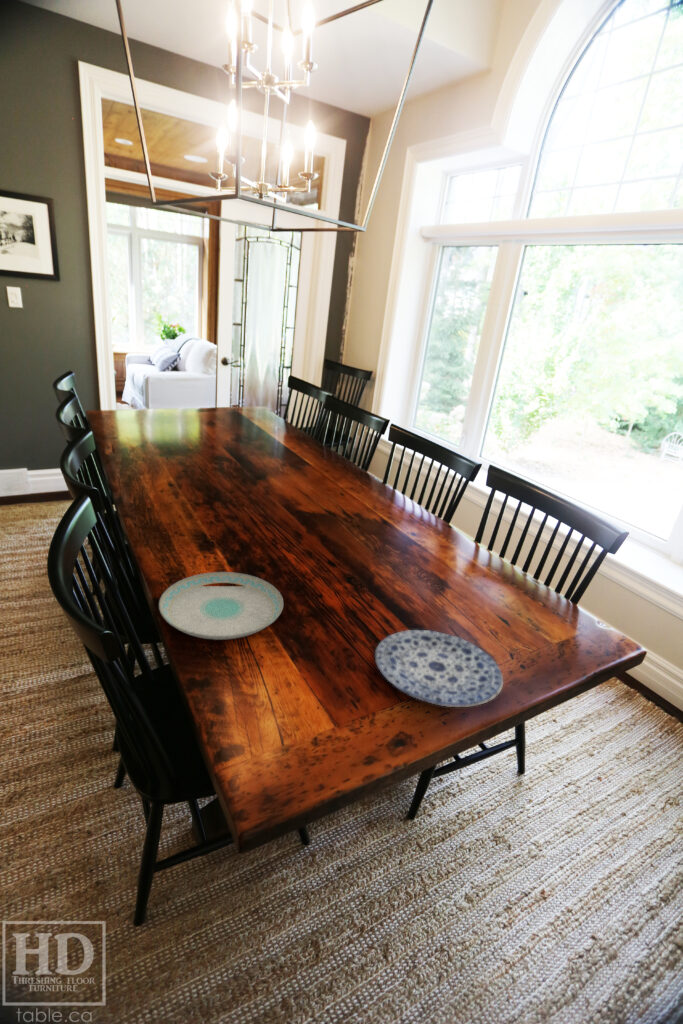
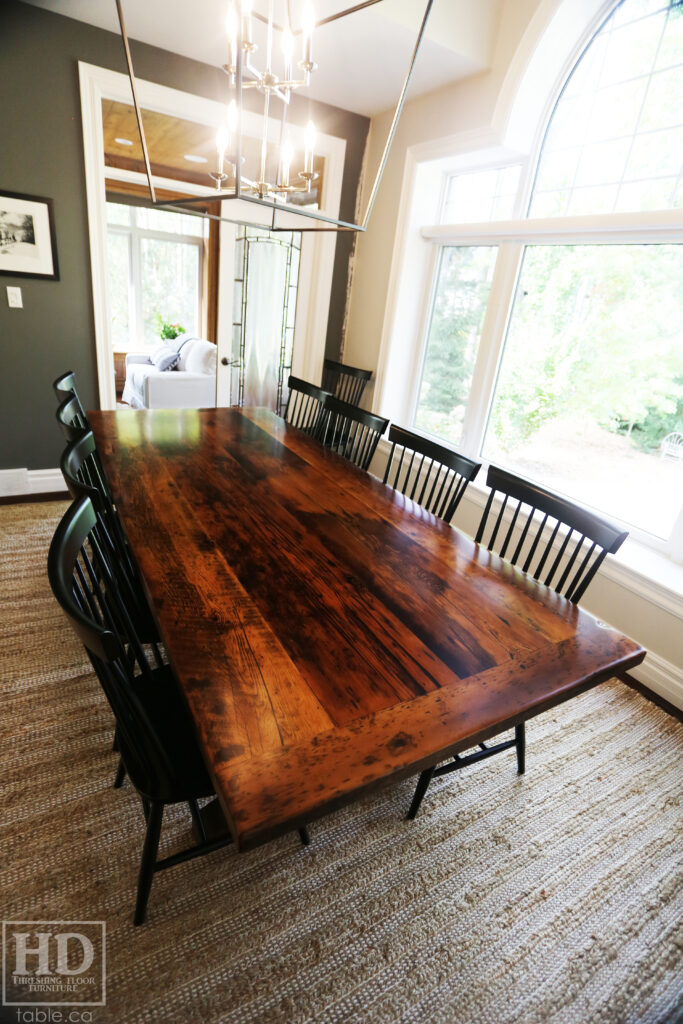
- plate (222, 604)
- plate (437, 665)
